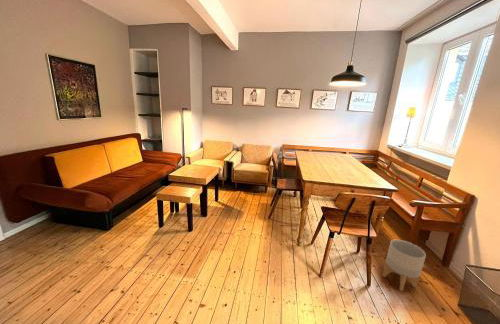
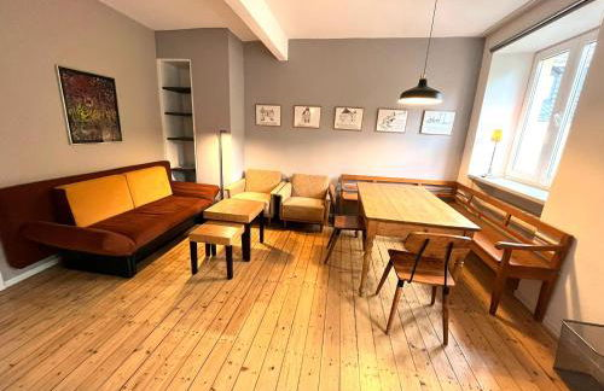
- planter (402, 265)
